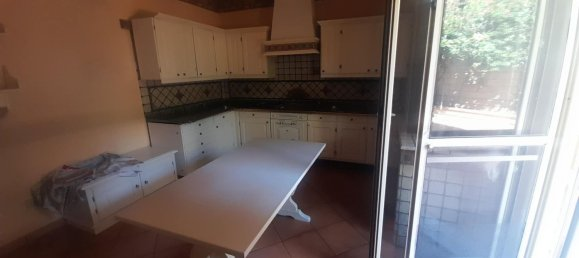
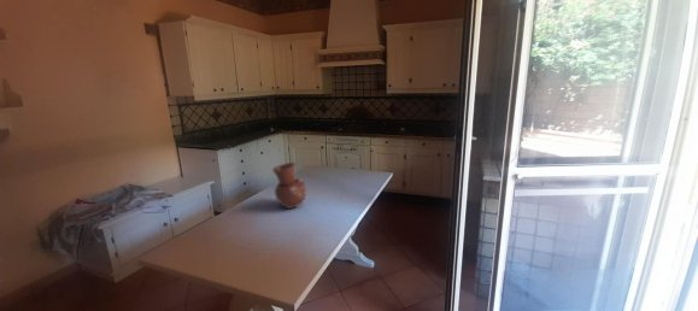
+ vase (289, 184)
